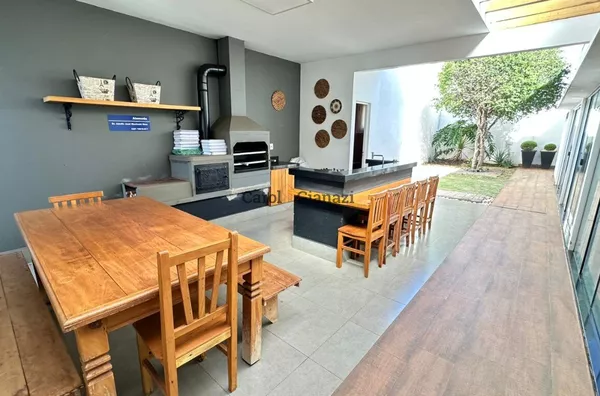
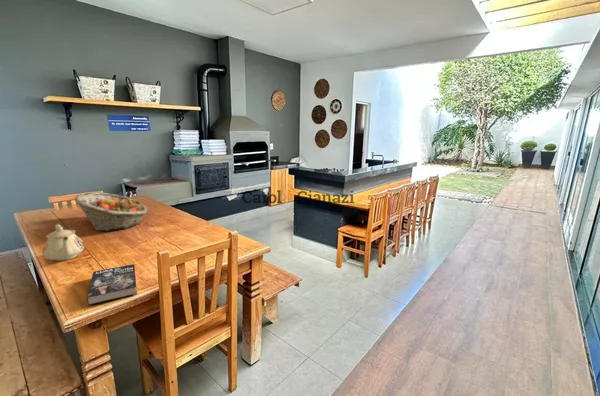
+ fruit basket (113, 208)
+ book (113, 282)
+ teapot (62, 241)
